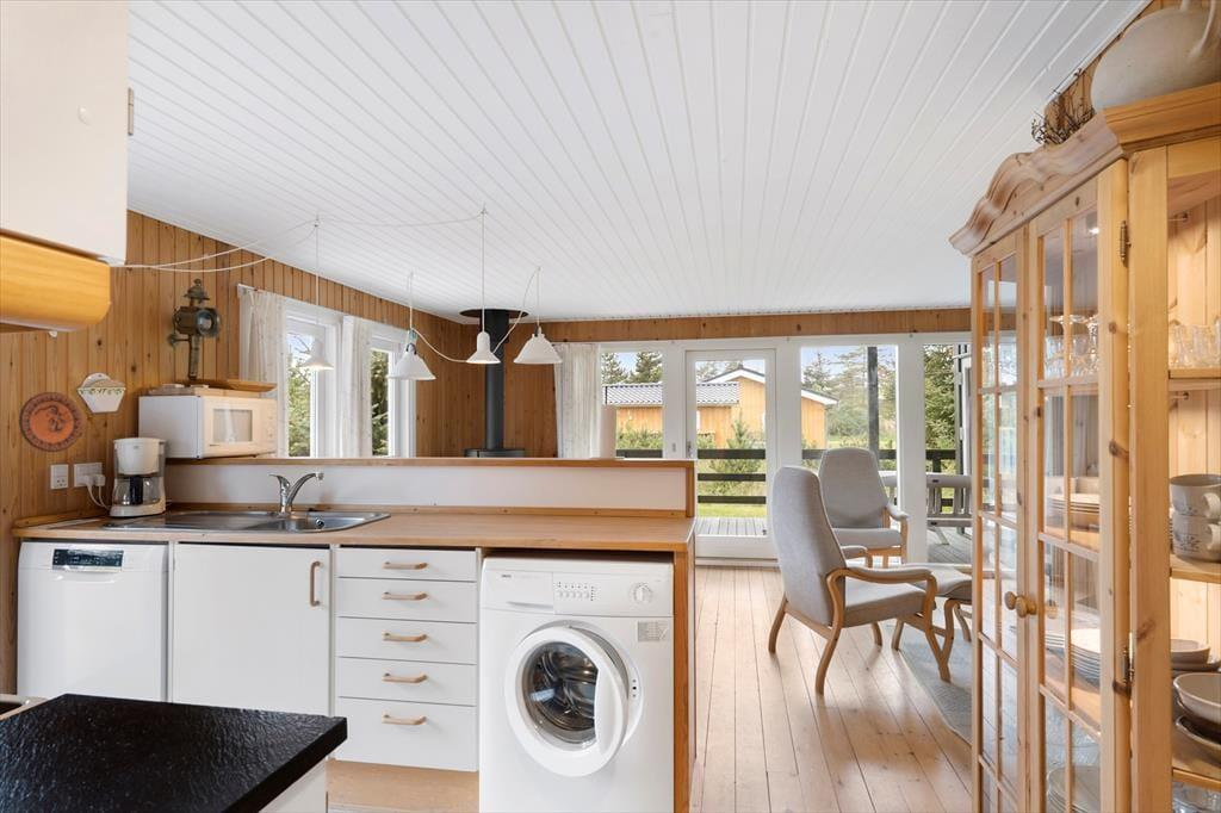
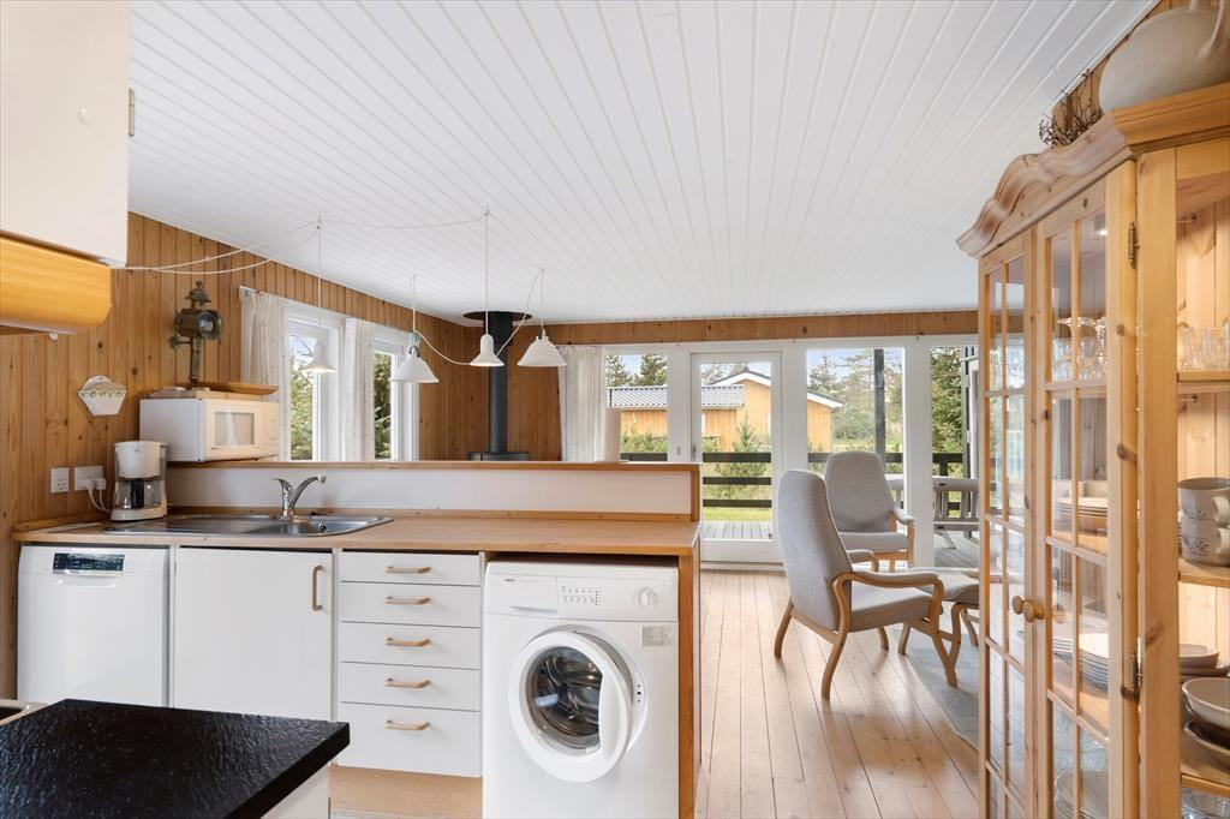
- decorative plate (51, 422)
